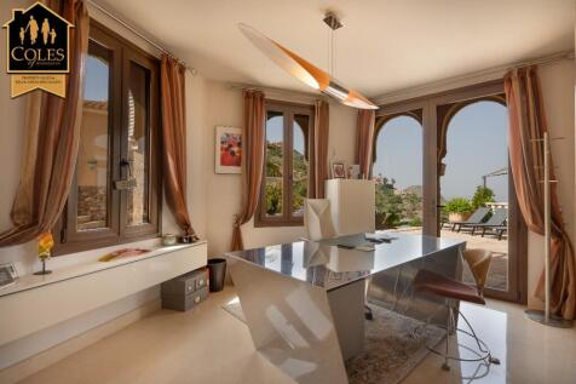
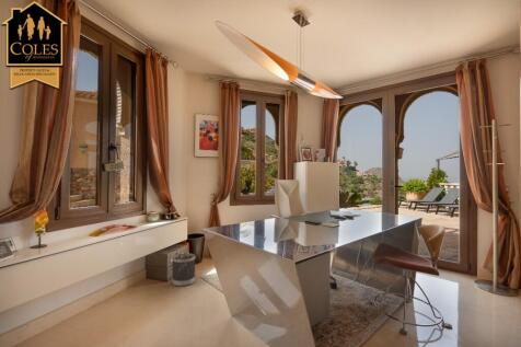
+ wastebasket (183, 268)
